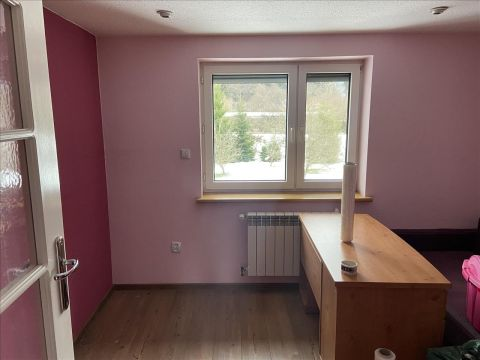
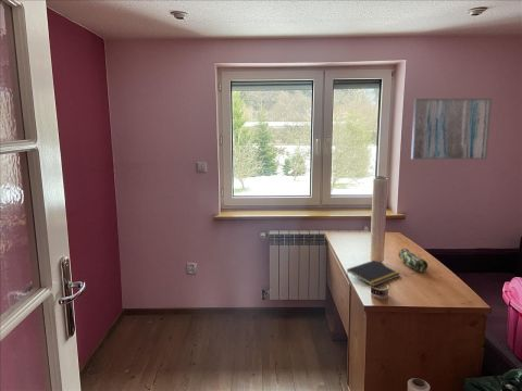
+ wall art (450, 129)
+ notepad (373, 272)
+ pencil case (411, 260)
